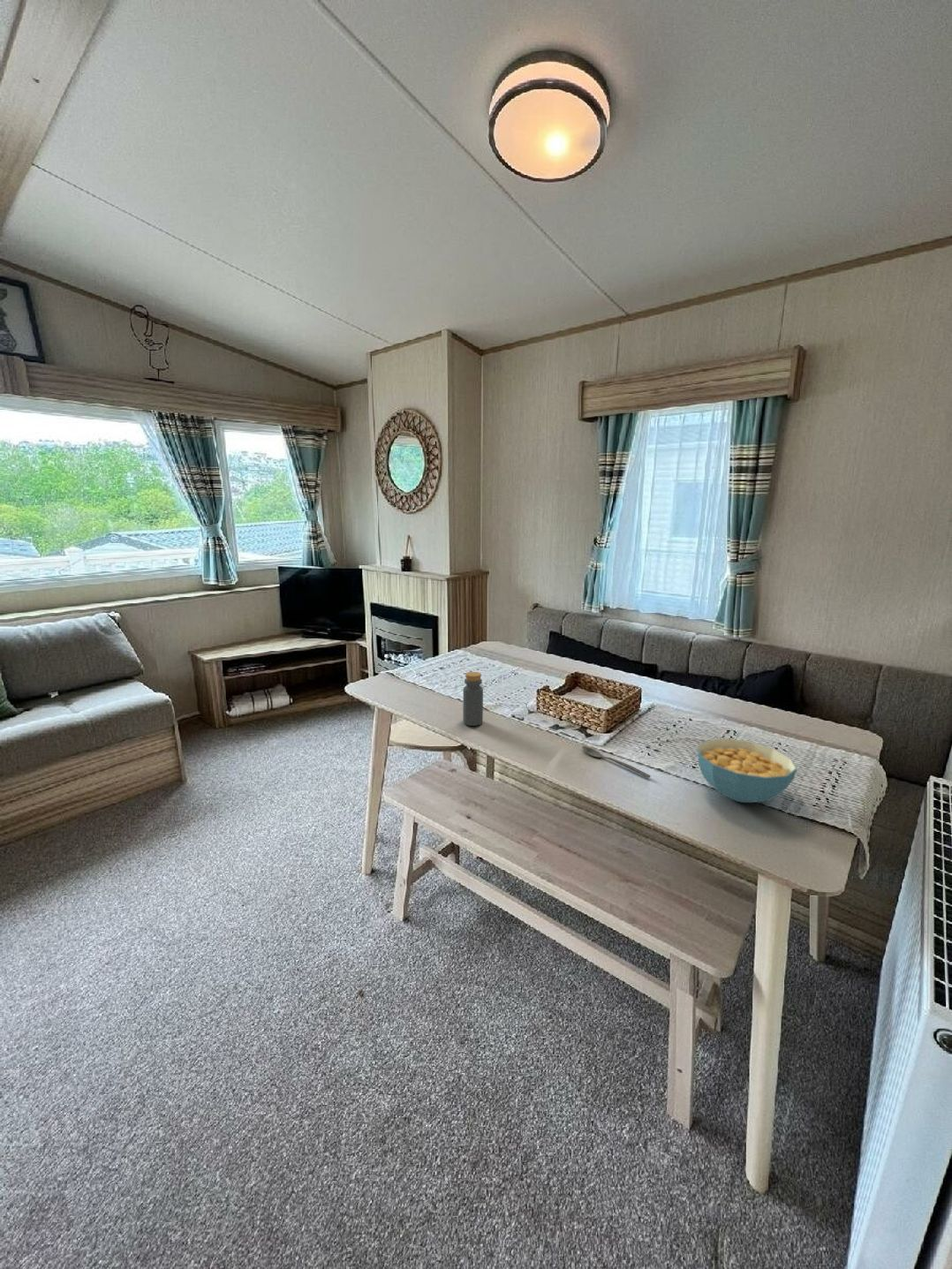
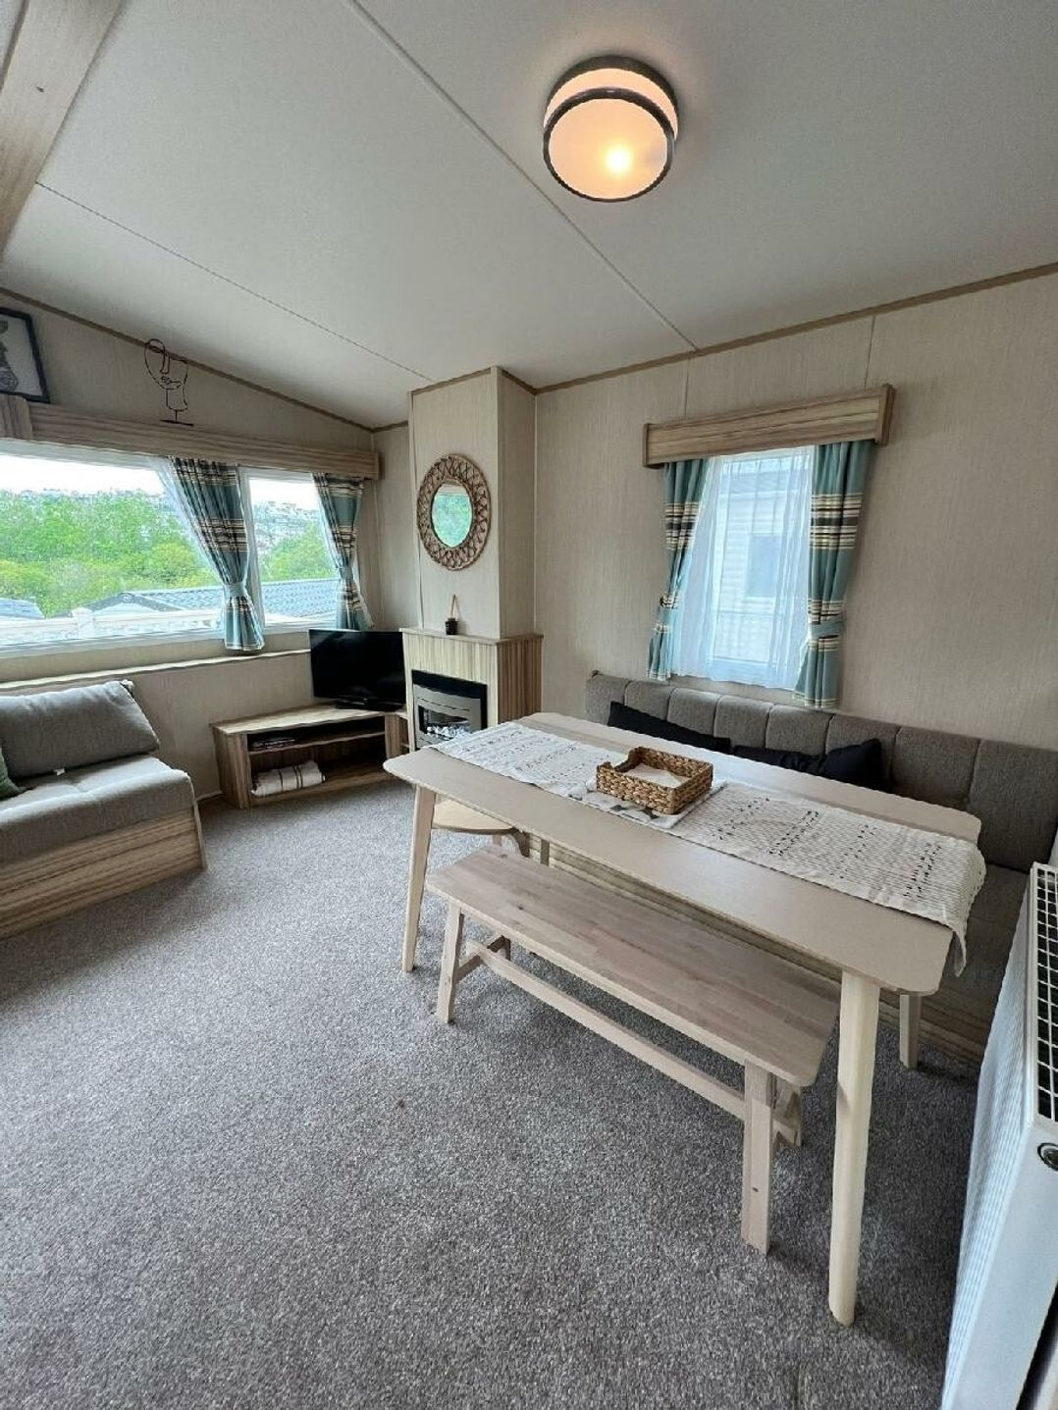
- bottle (472, 698)
- cereal bowl (742, 776)
- spoon (614, 760)
